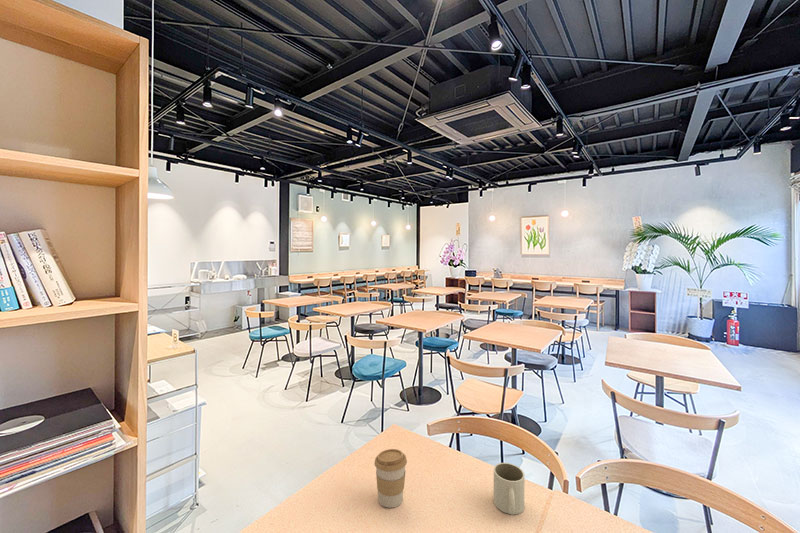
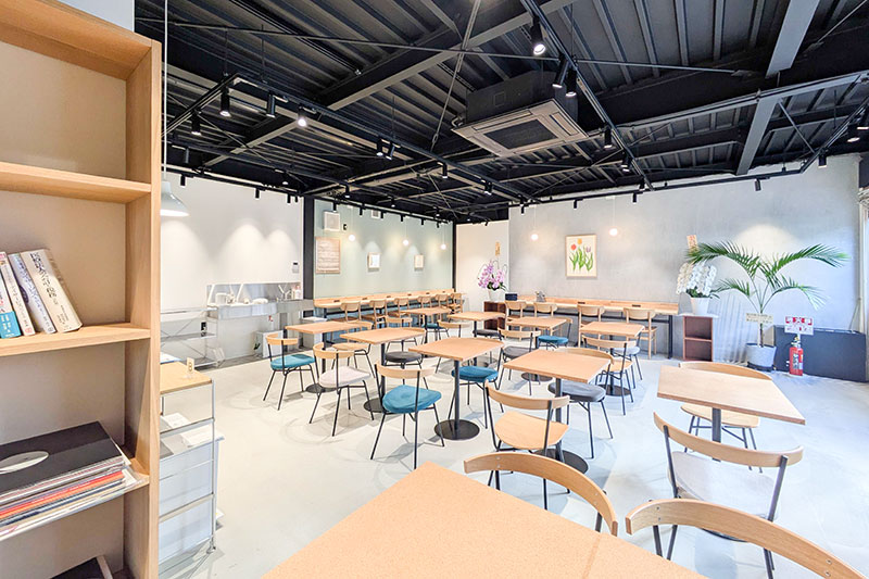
- mug (509, 491)
- coffee cup (390, 476)
